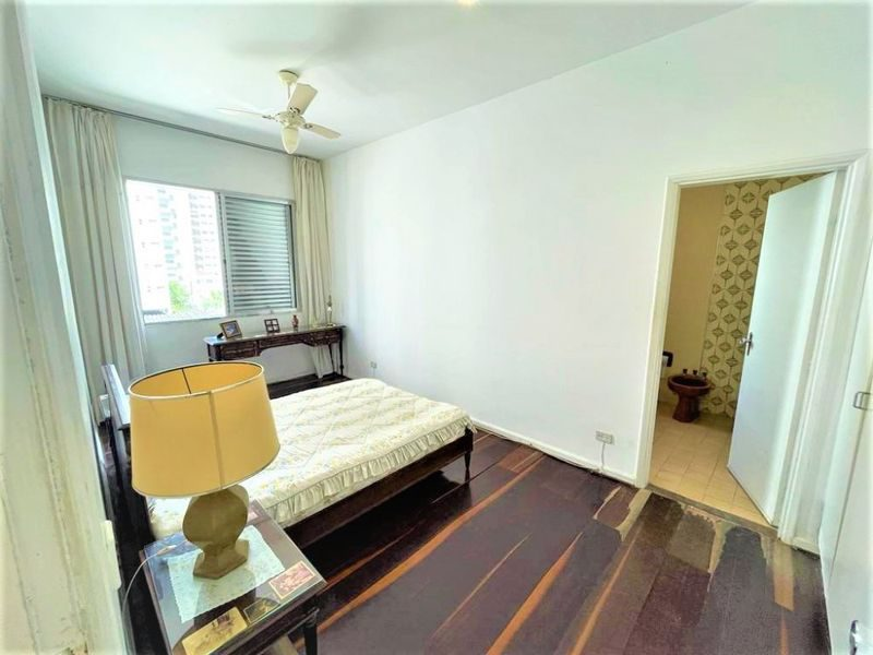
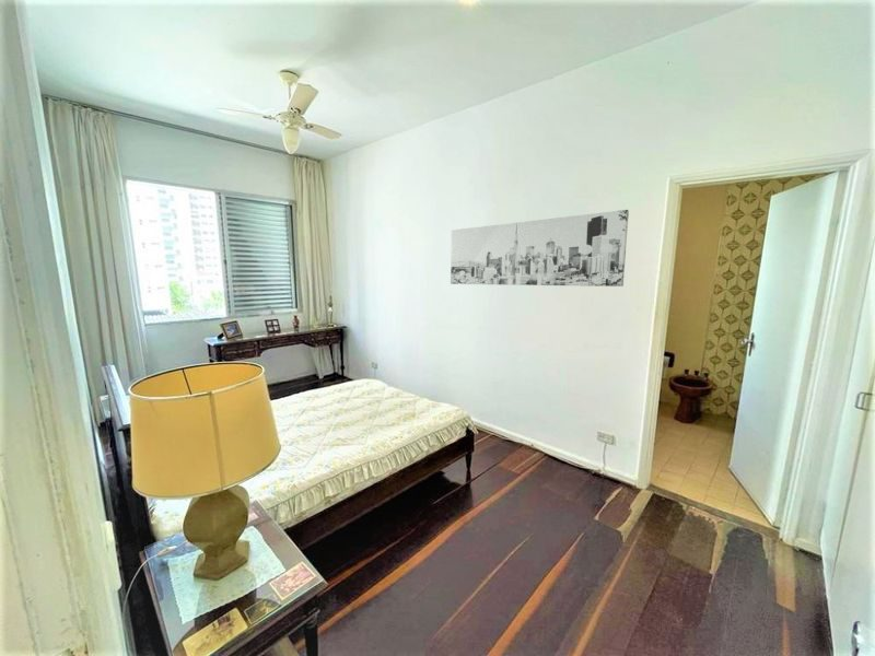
+ wall art (523, 254)
